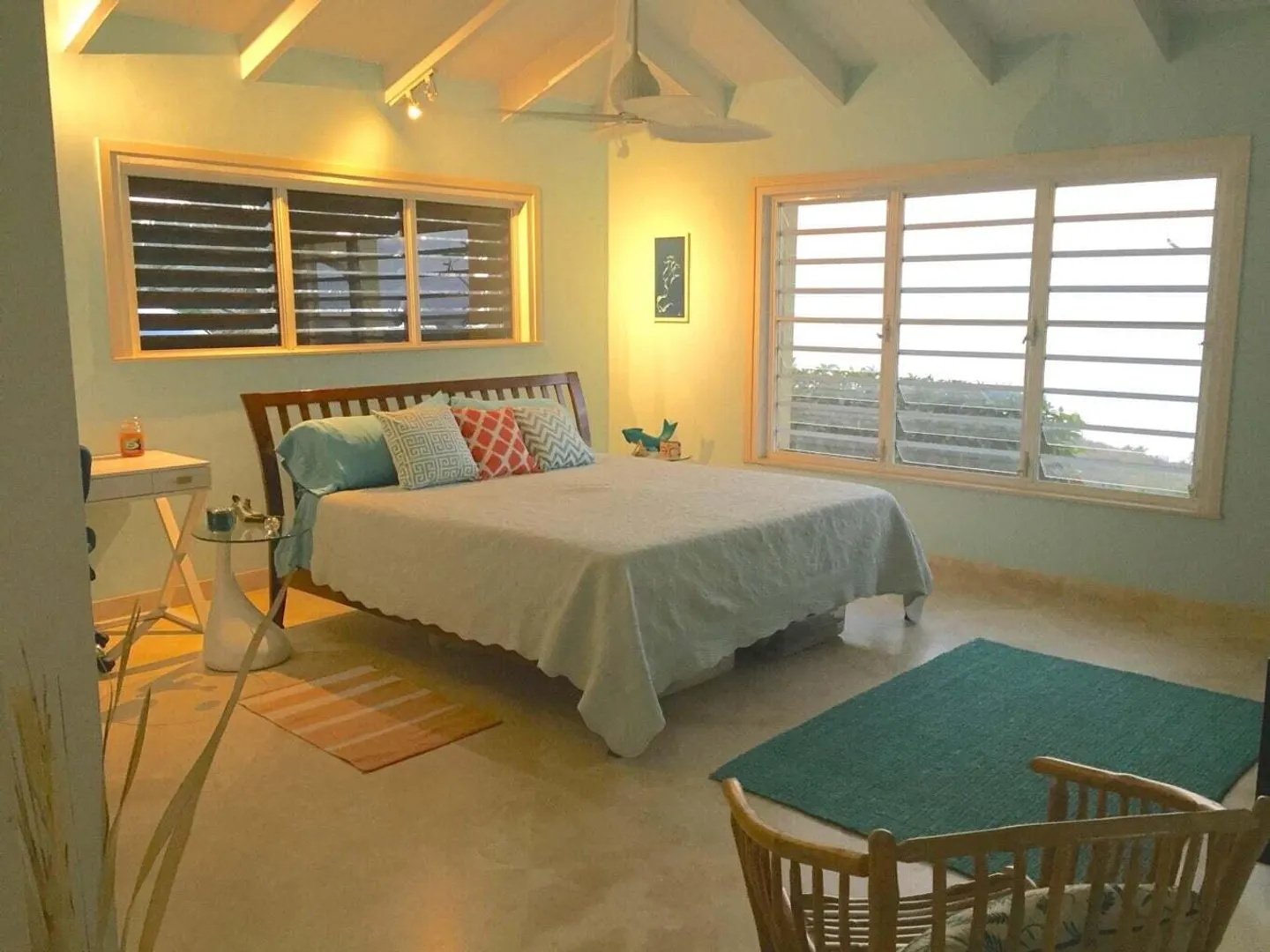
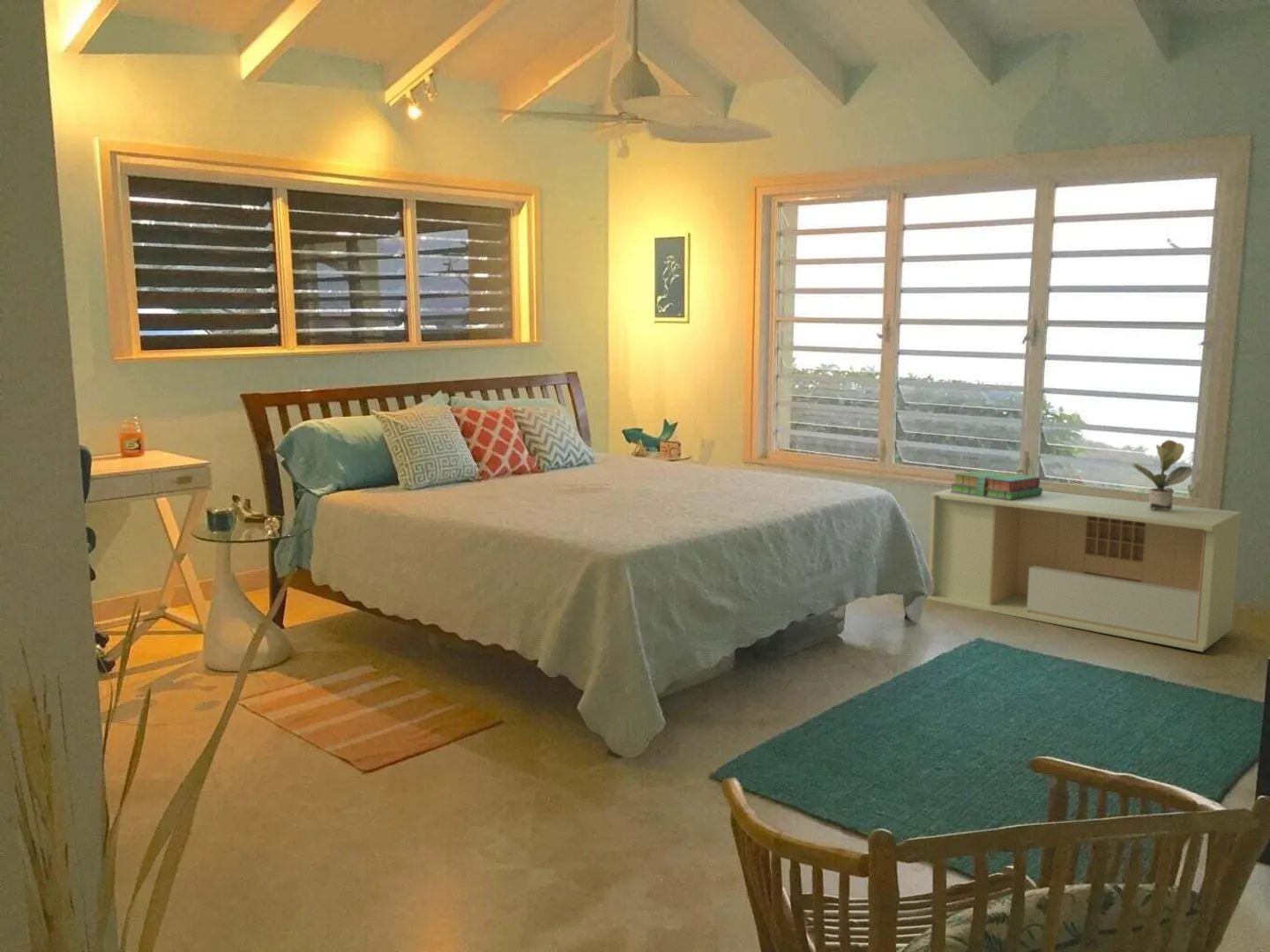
+ storage bench (1074, 558)
+ potted plant (1160, 475)
+ stack of books (996, 483)
